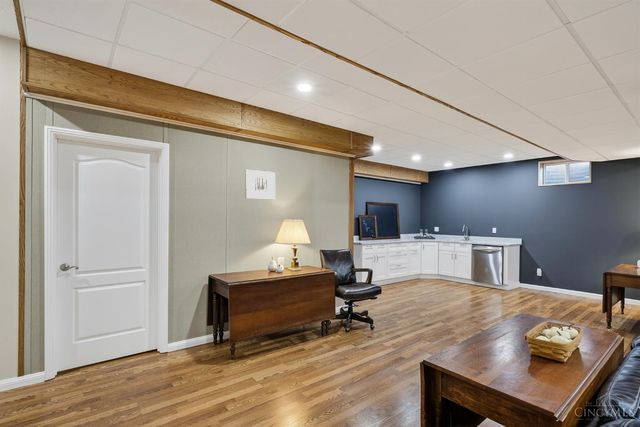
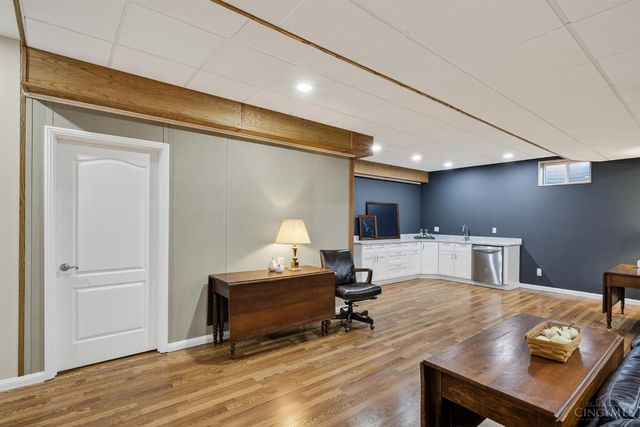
- wall art (260, 185)
